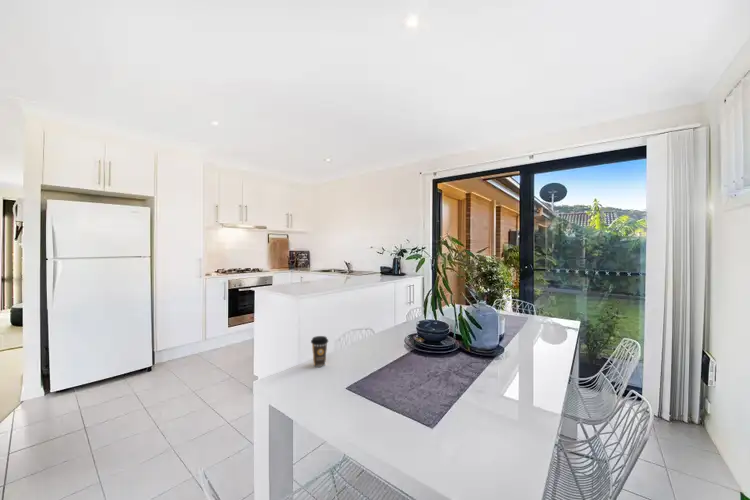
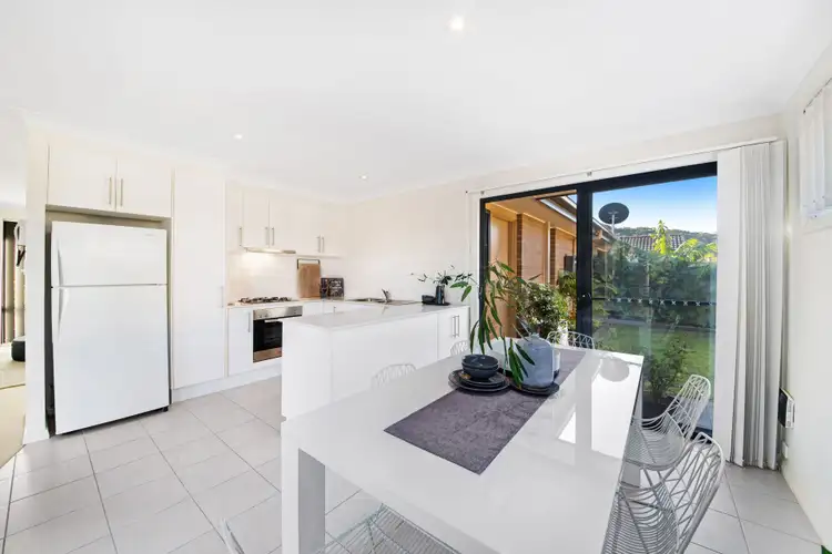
- coffee cup (319, 351)
